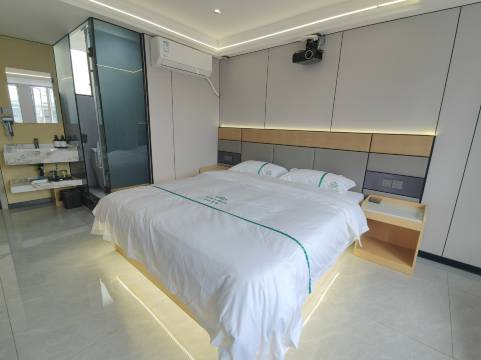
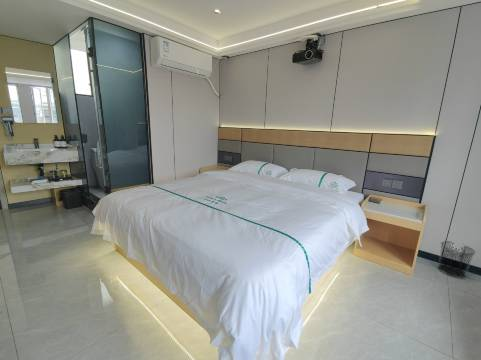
+ waste bin (454, 259)
